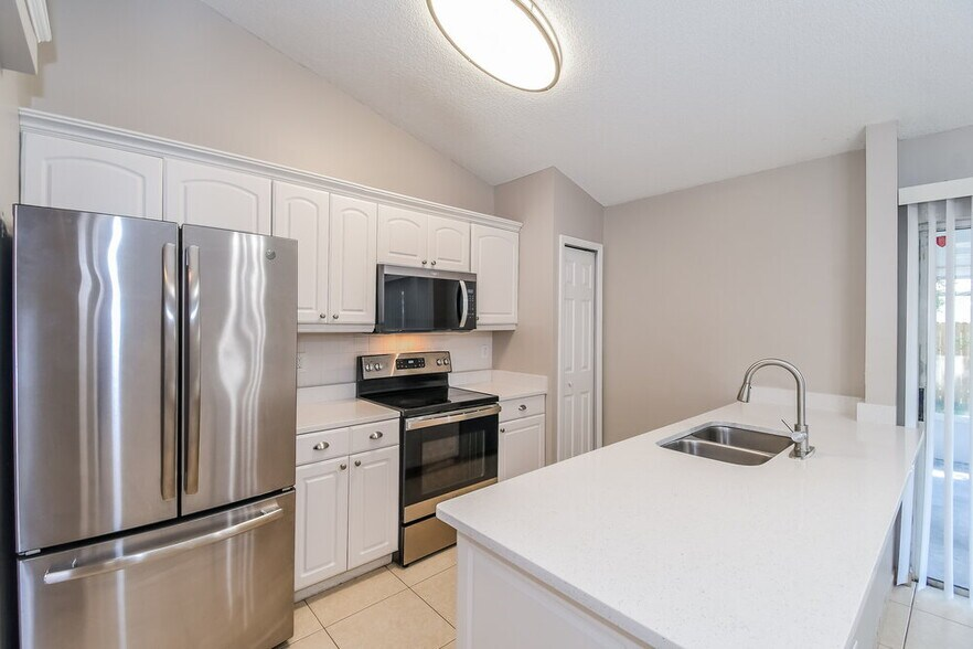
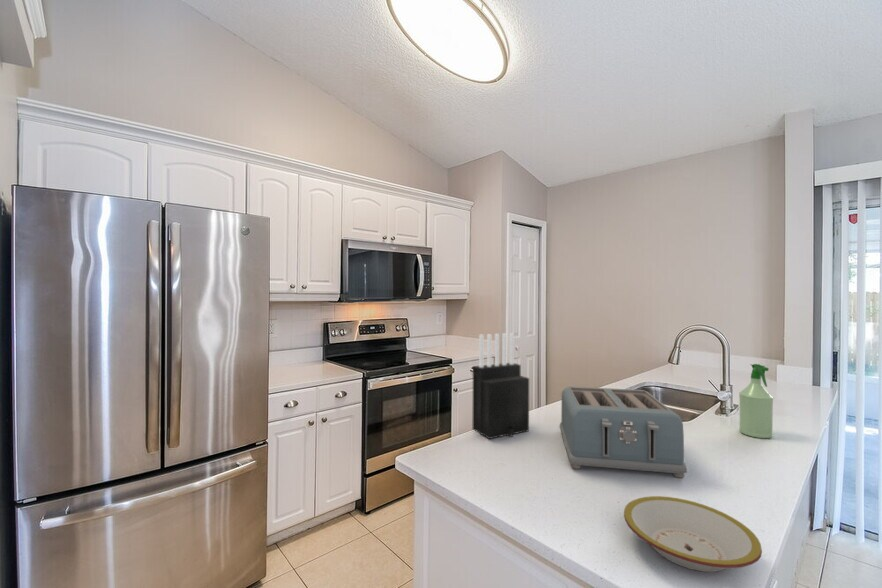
+ spray bottle (755, 398)
+ knife block (502, 383)
+ toaster (615, 426)
+ bowl (687, 537)
